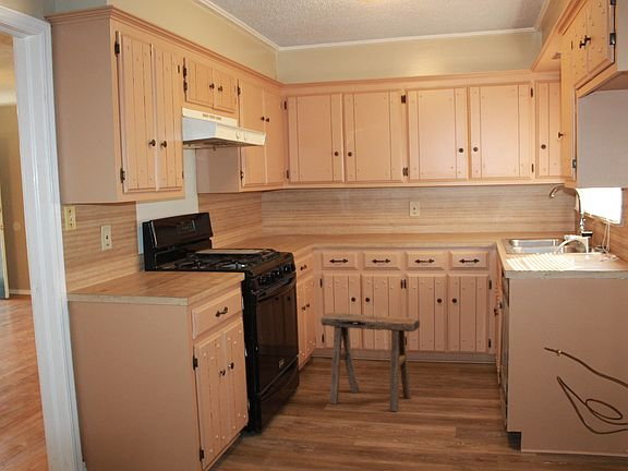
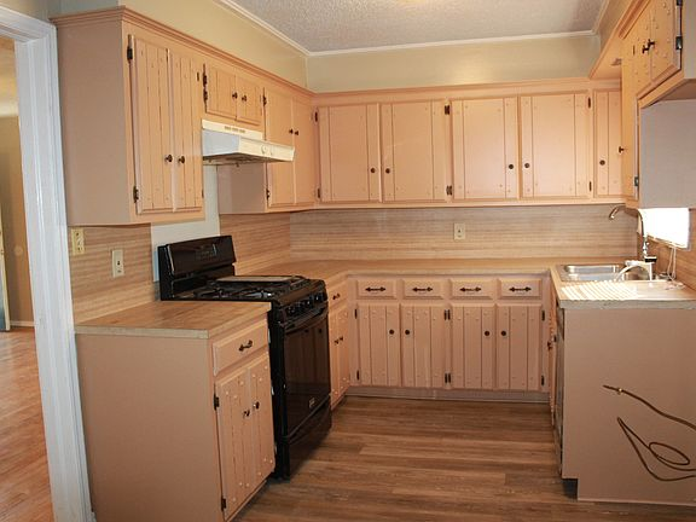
- stool (352, 363)
